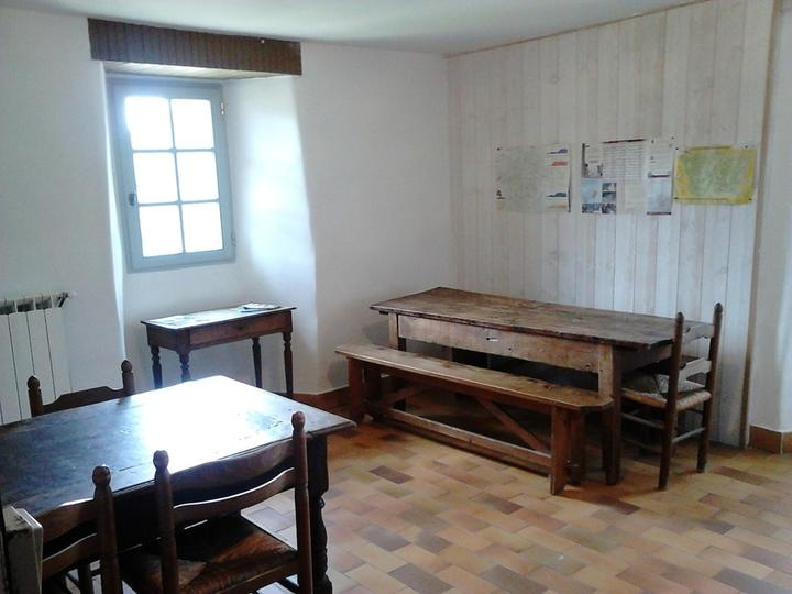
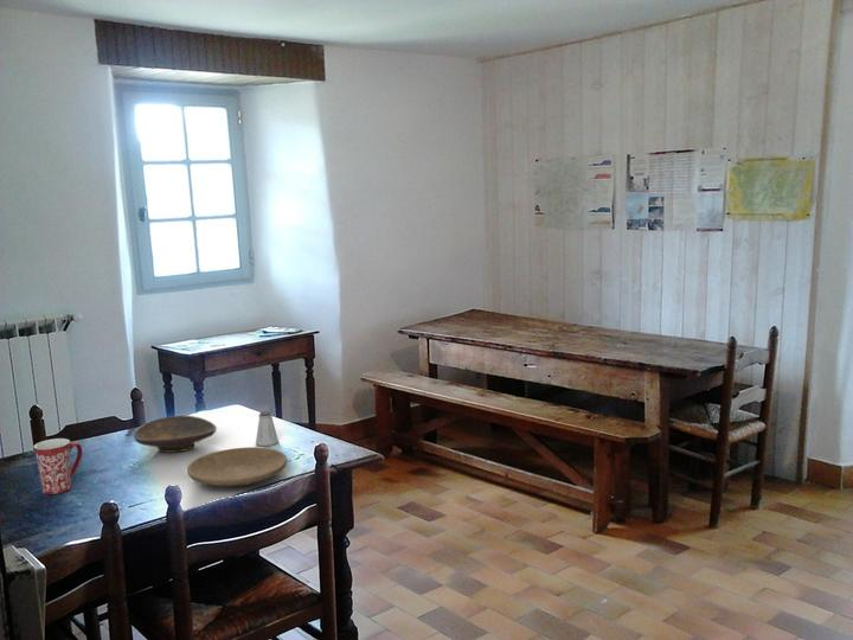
+ mug (60, 465)
+ plate (238, 469)
+ decorative bowl (175, 436)
+ saltshaker (265, 427)
